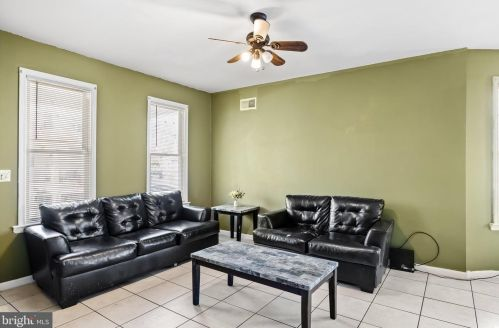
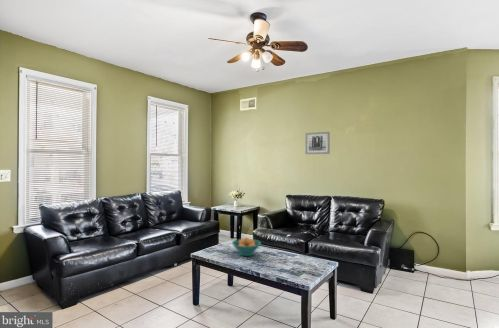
+ fruit bowl (246, 245)
+ wall art (317, 143)
